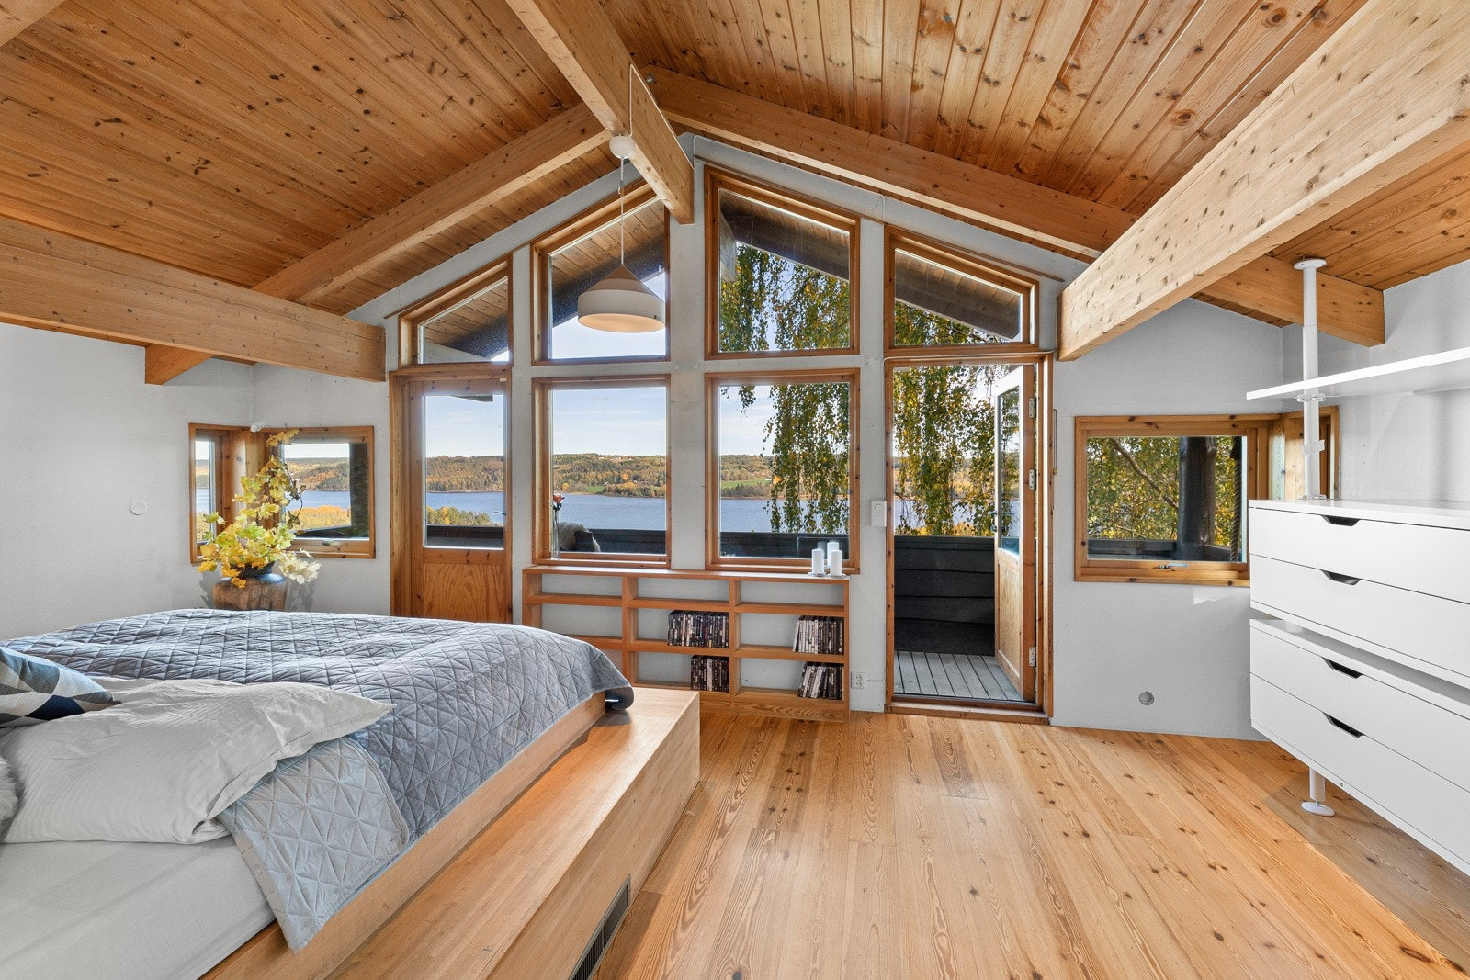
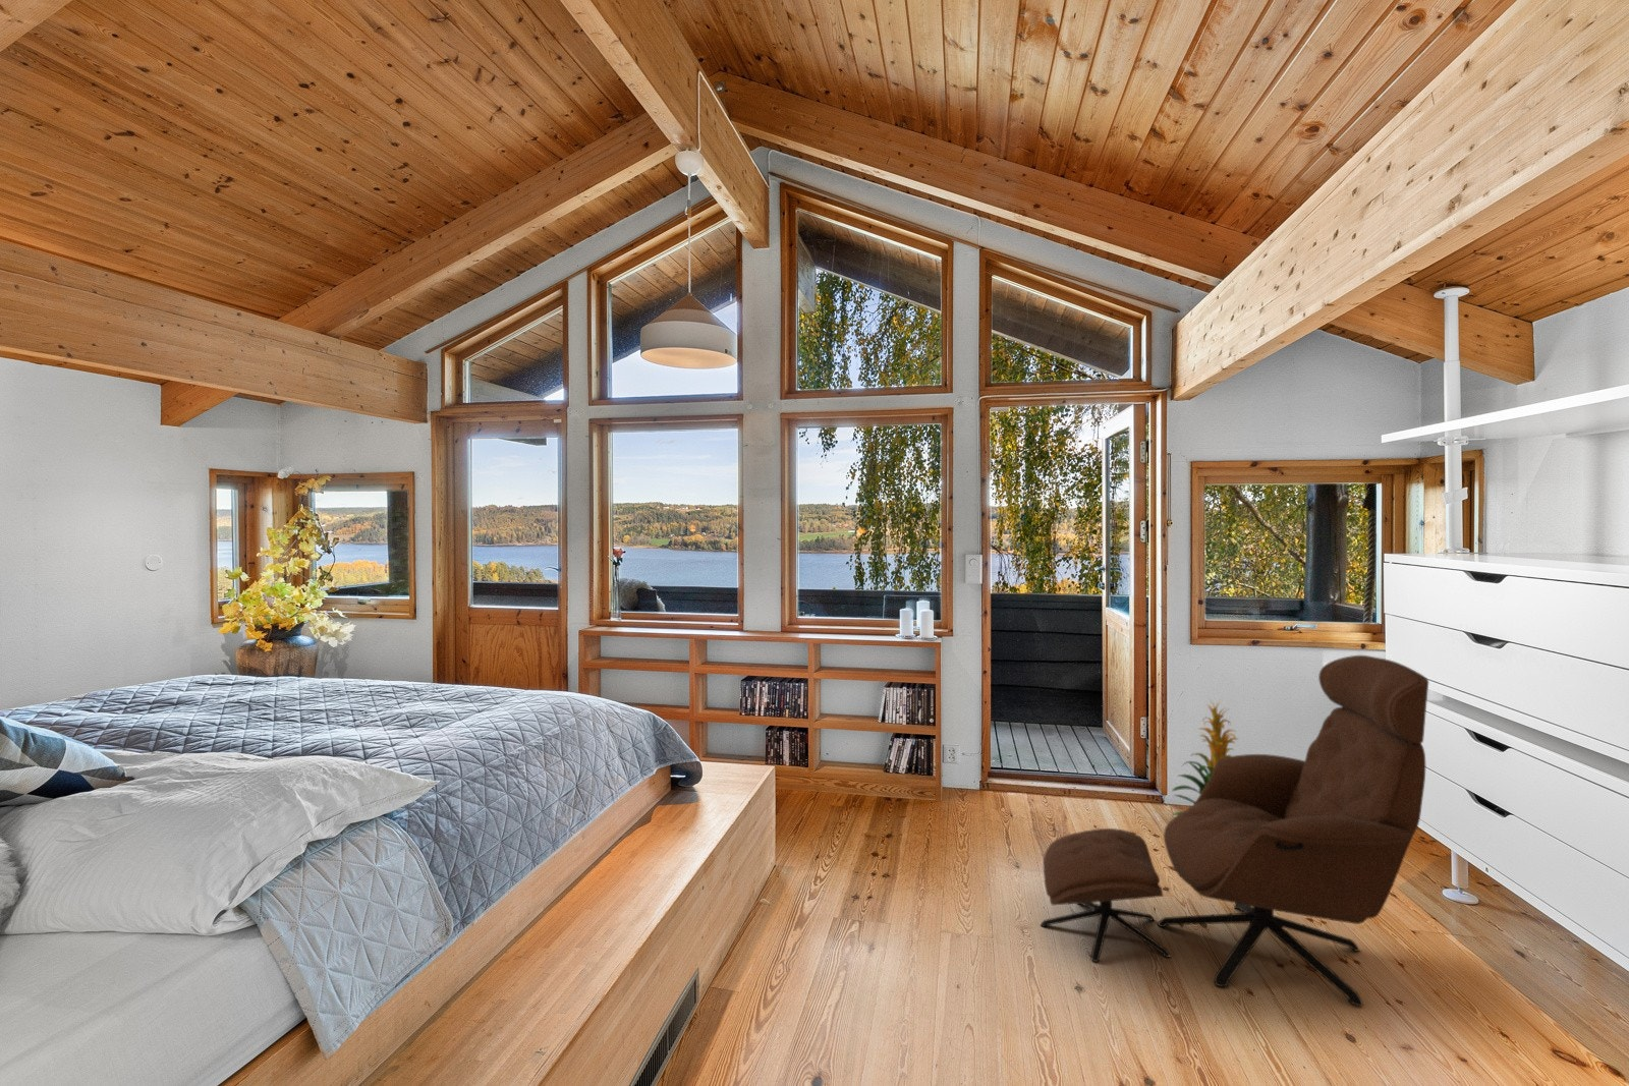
+ lounge chair (1219, 800)
+ indoor plant (1217, 760)
